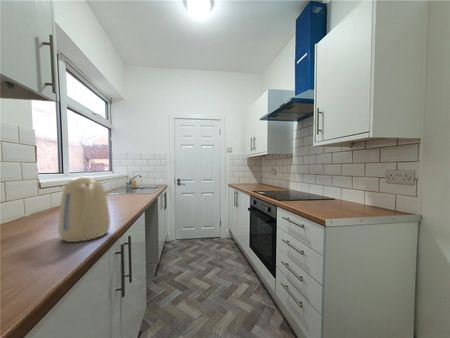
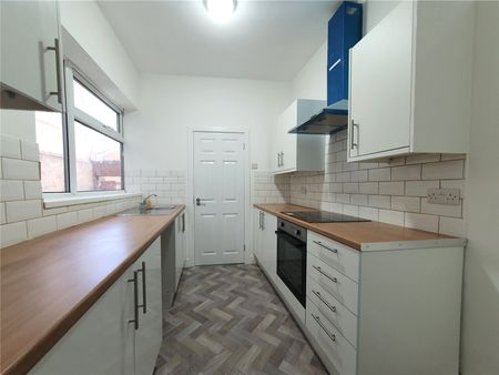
- kettle (85, 206)
